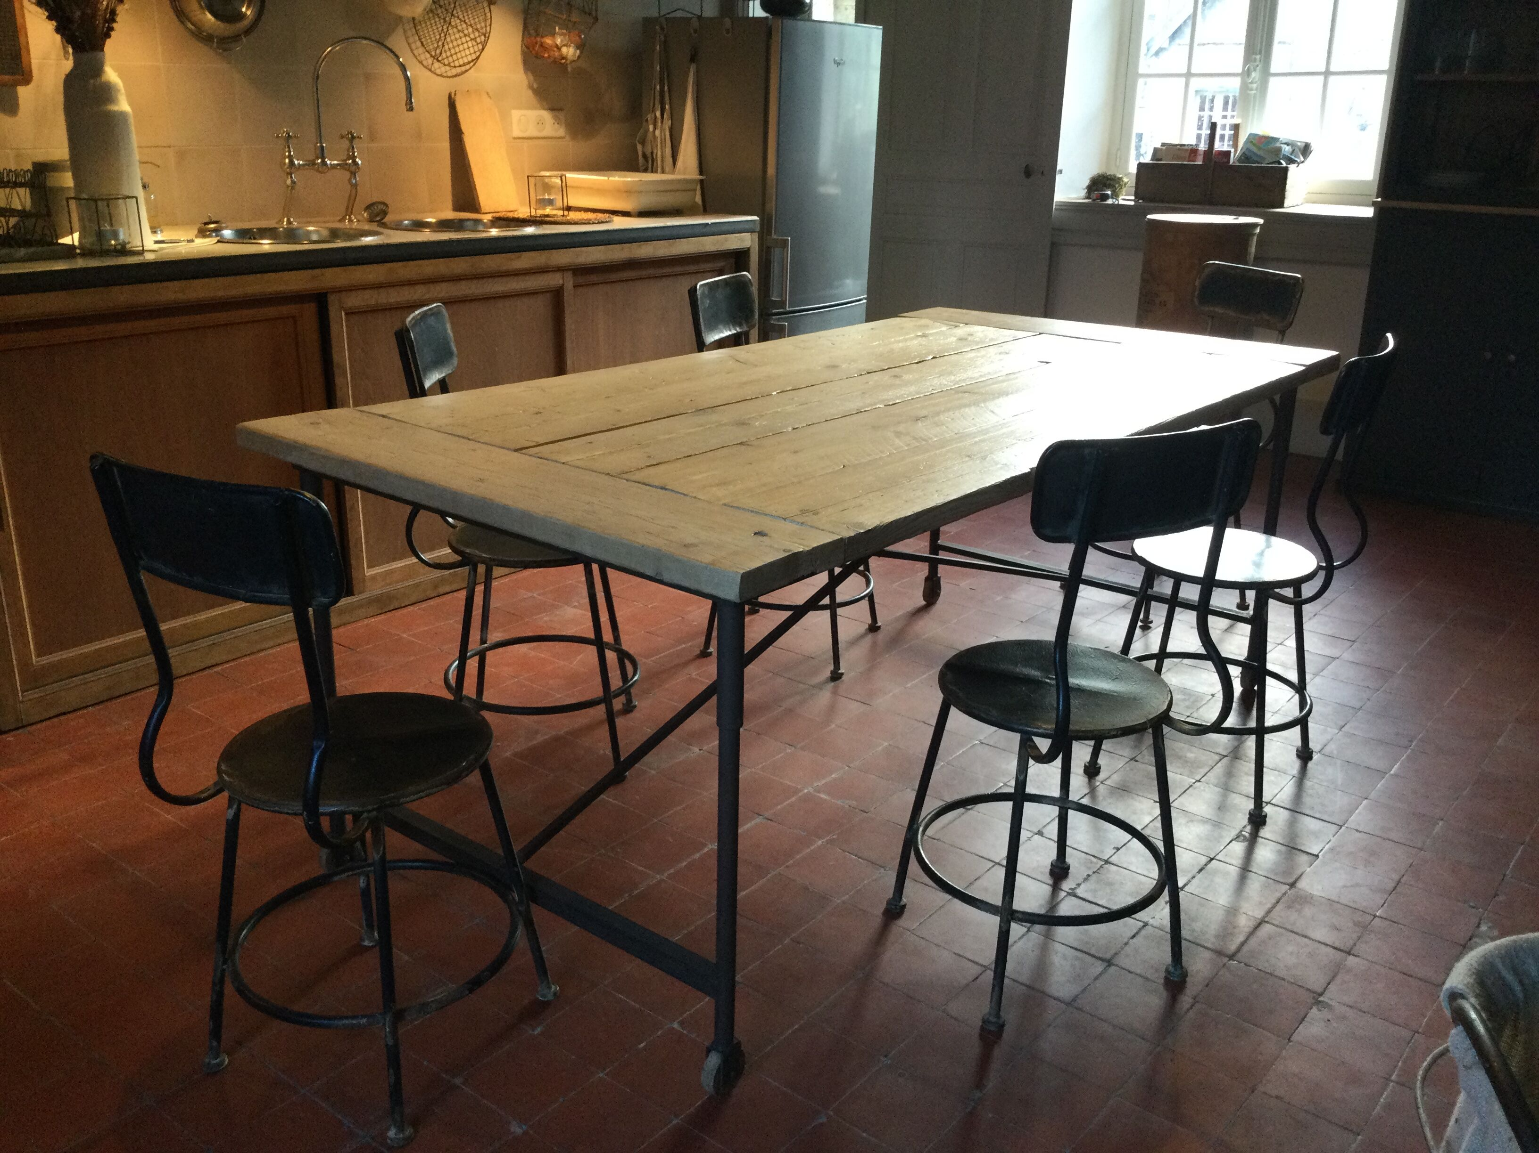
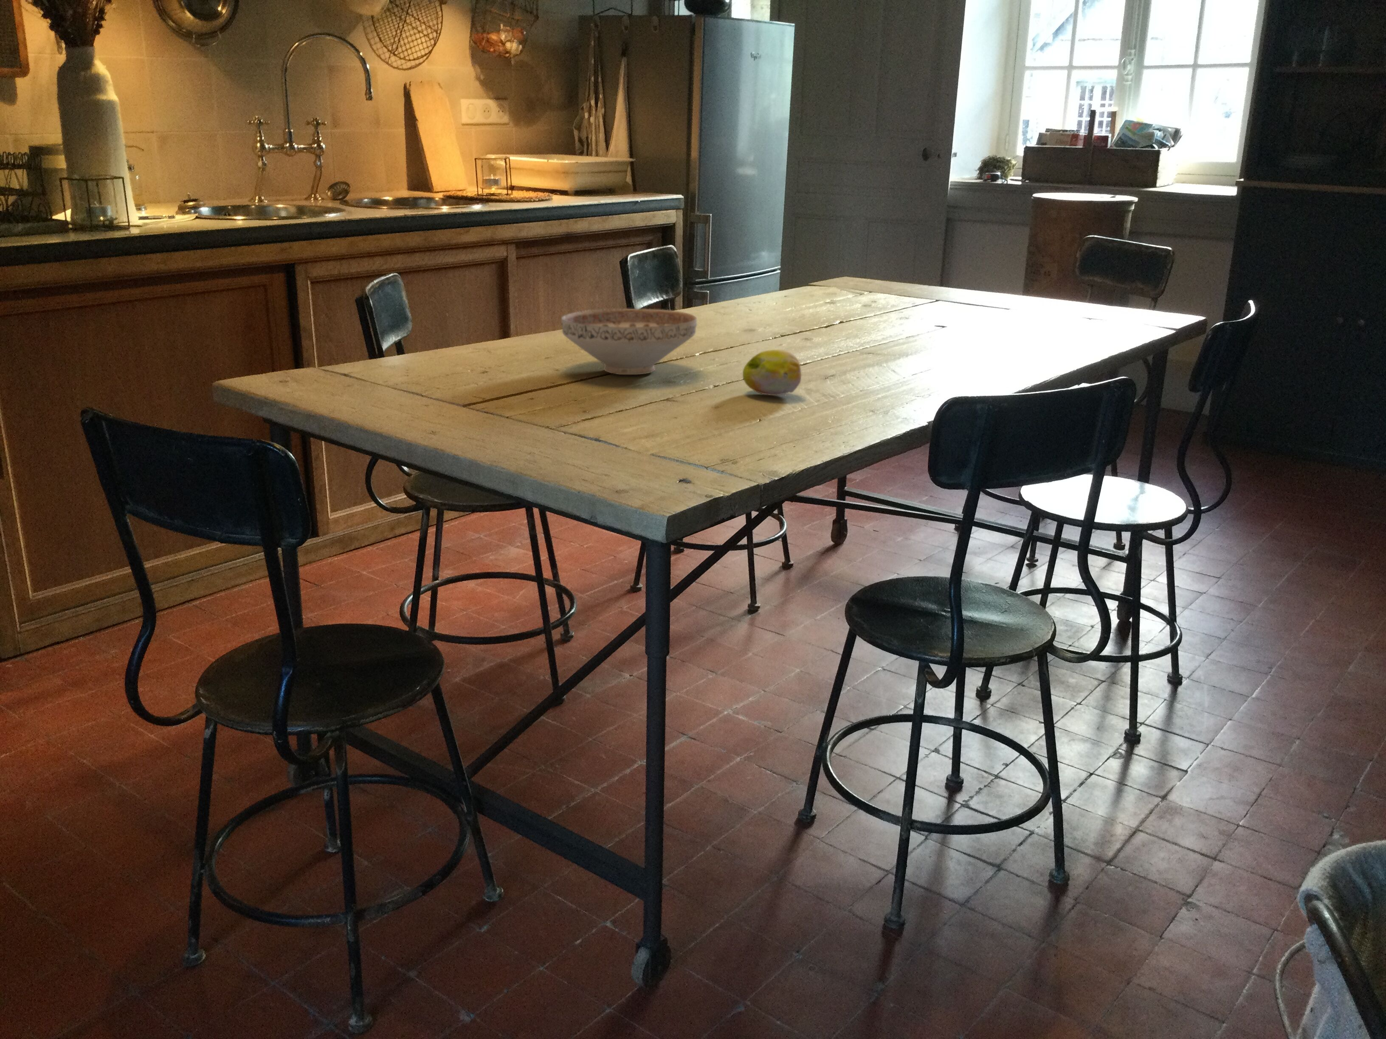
+ decorative bowl (629, 344)
+ fruit (770, 372)
